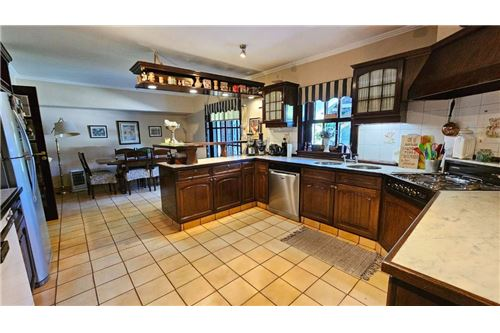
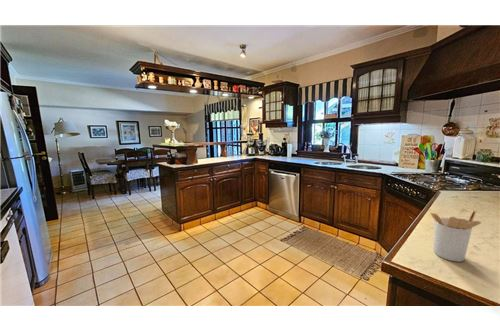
+ utensil holder (454, 234)
